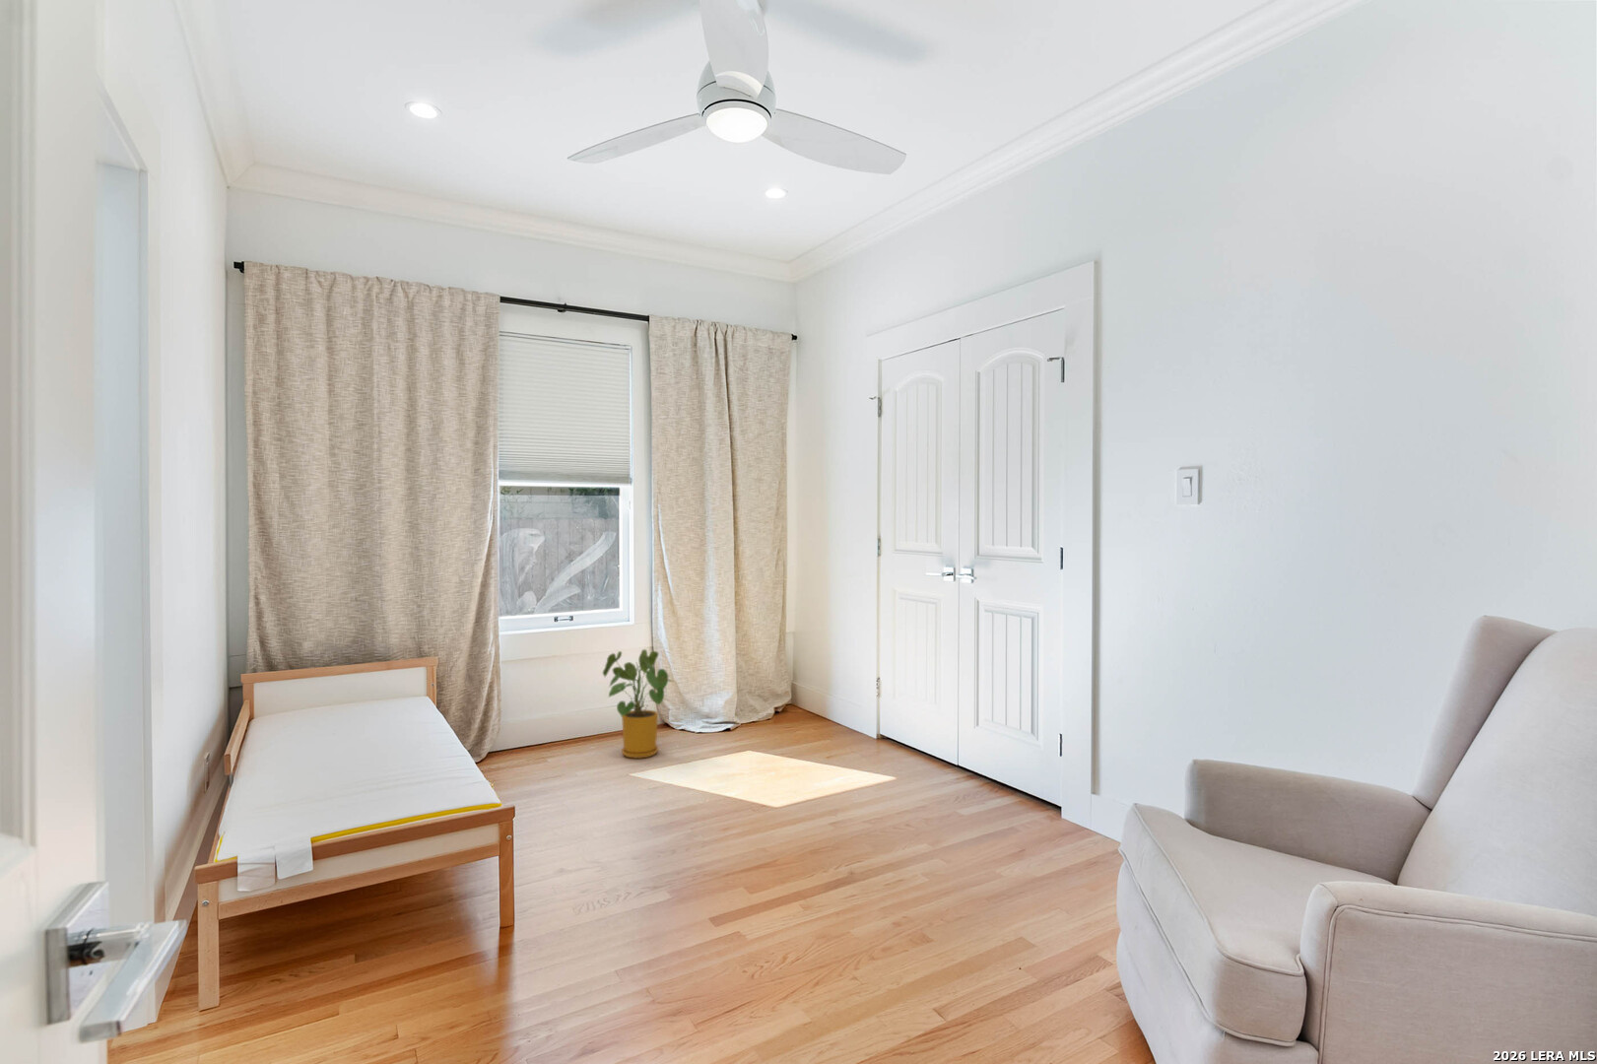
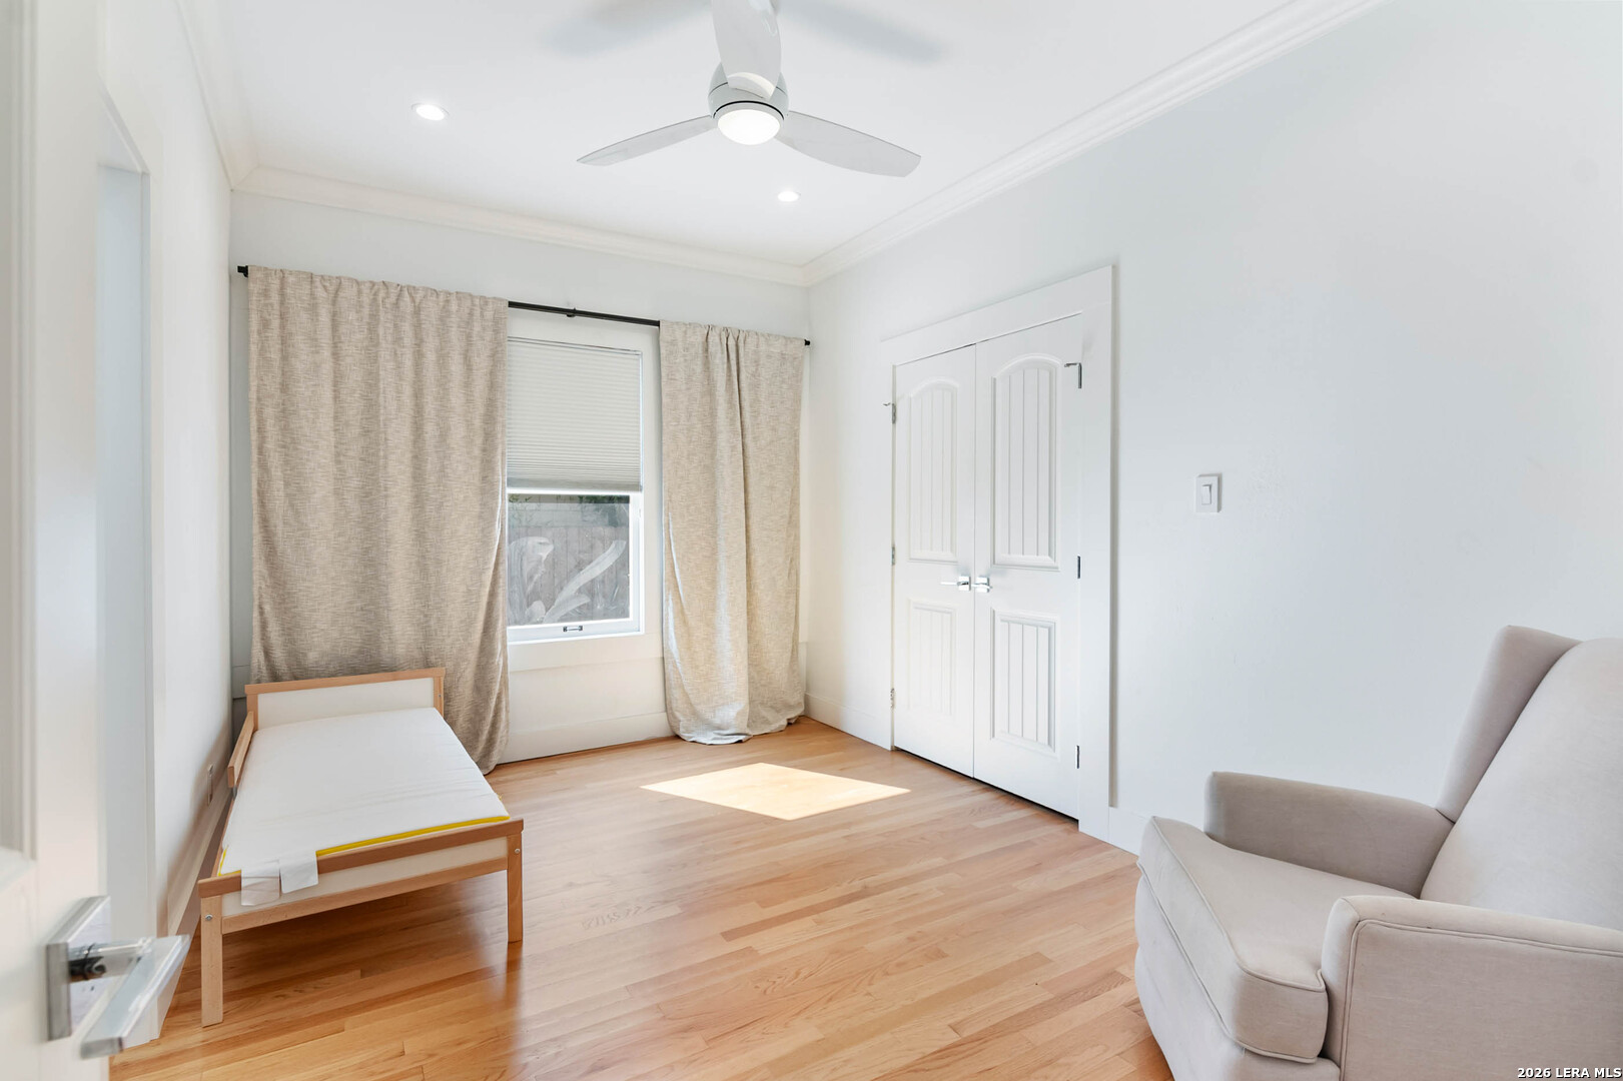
- house plant (635, 703)
